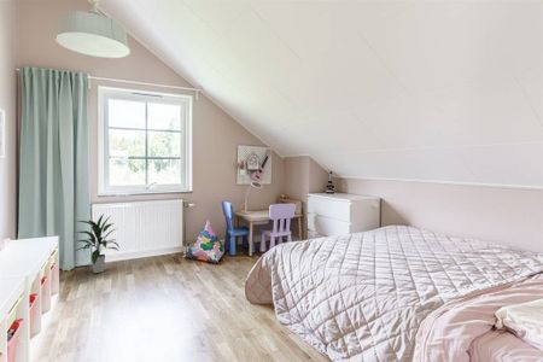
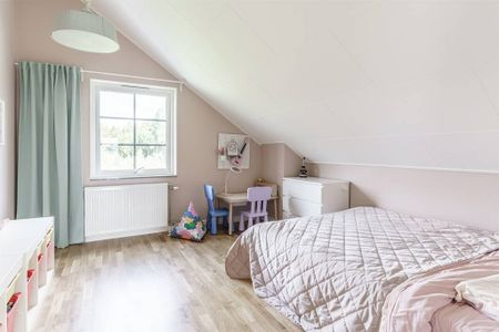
- indoor plant (97, 243)
